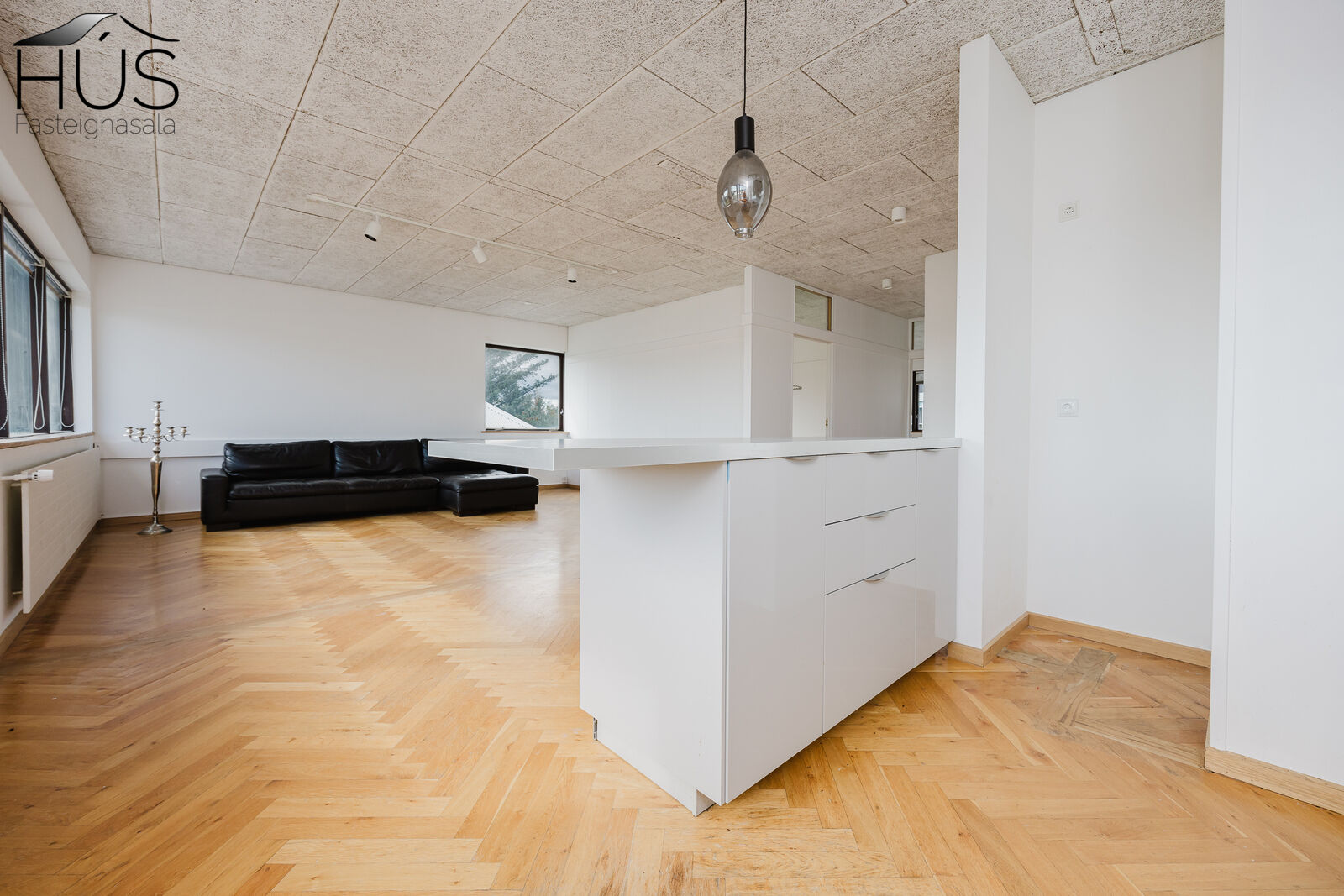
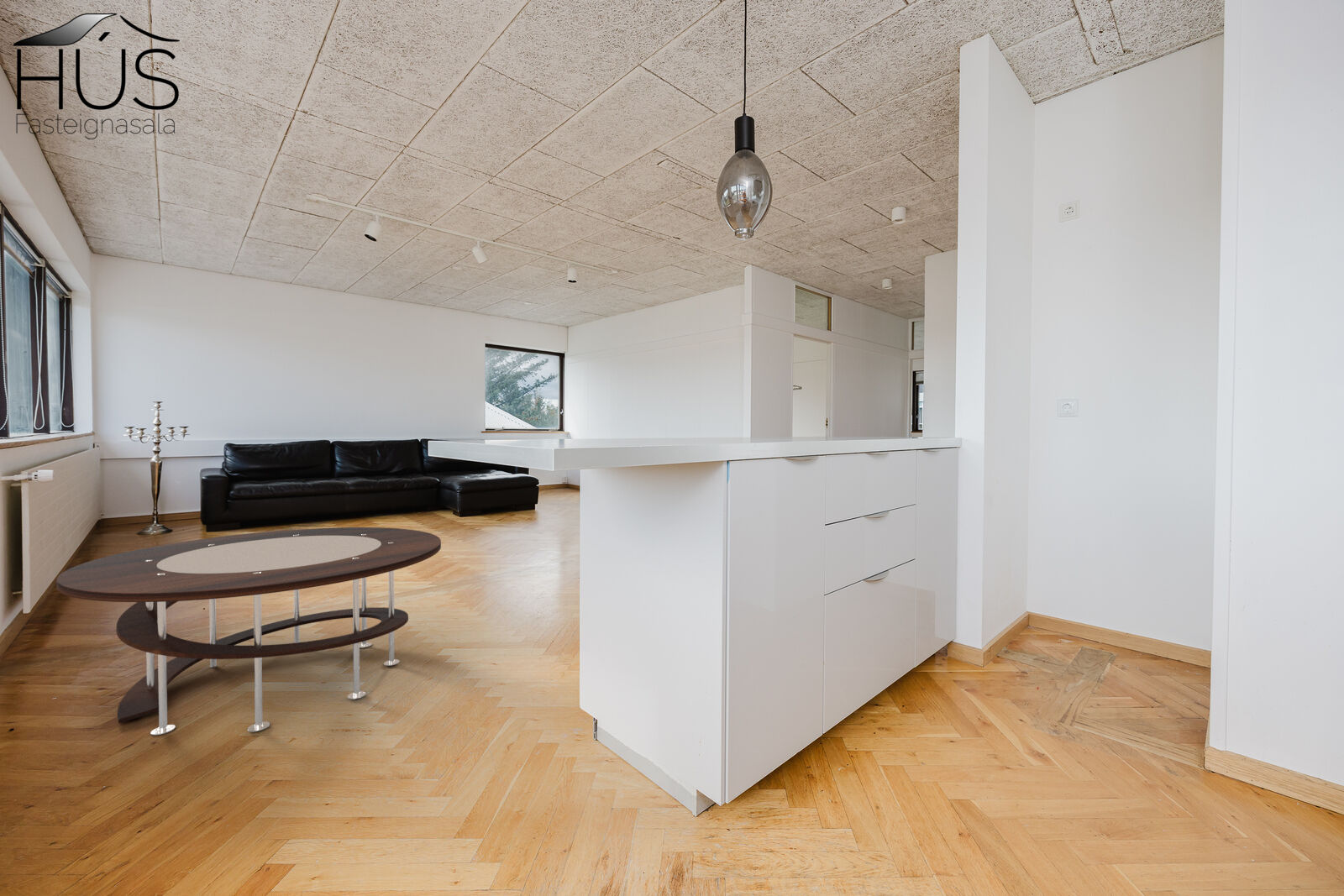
+ coffee table (280, 621)
